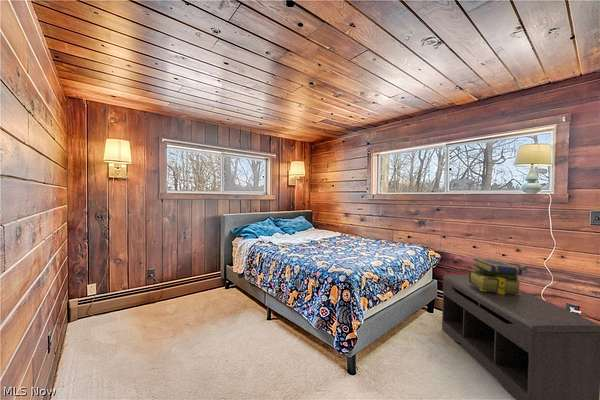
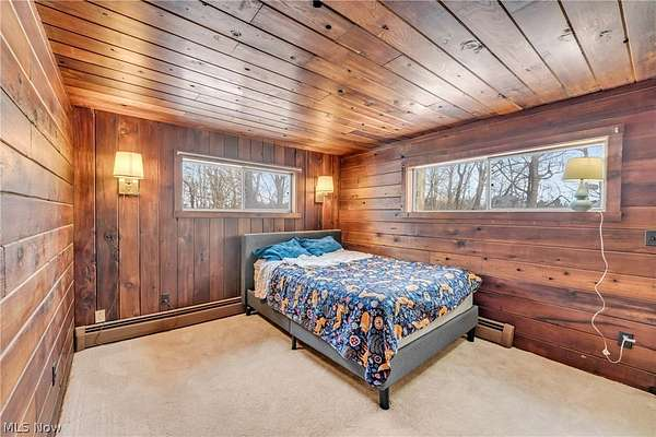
- bench (503, 327)
- stack of books (494, 275)
